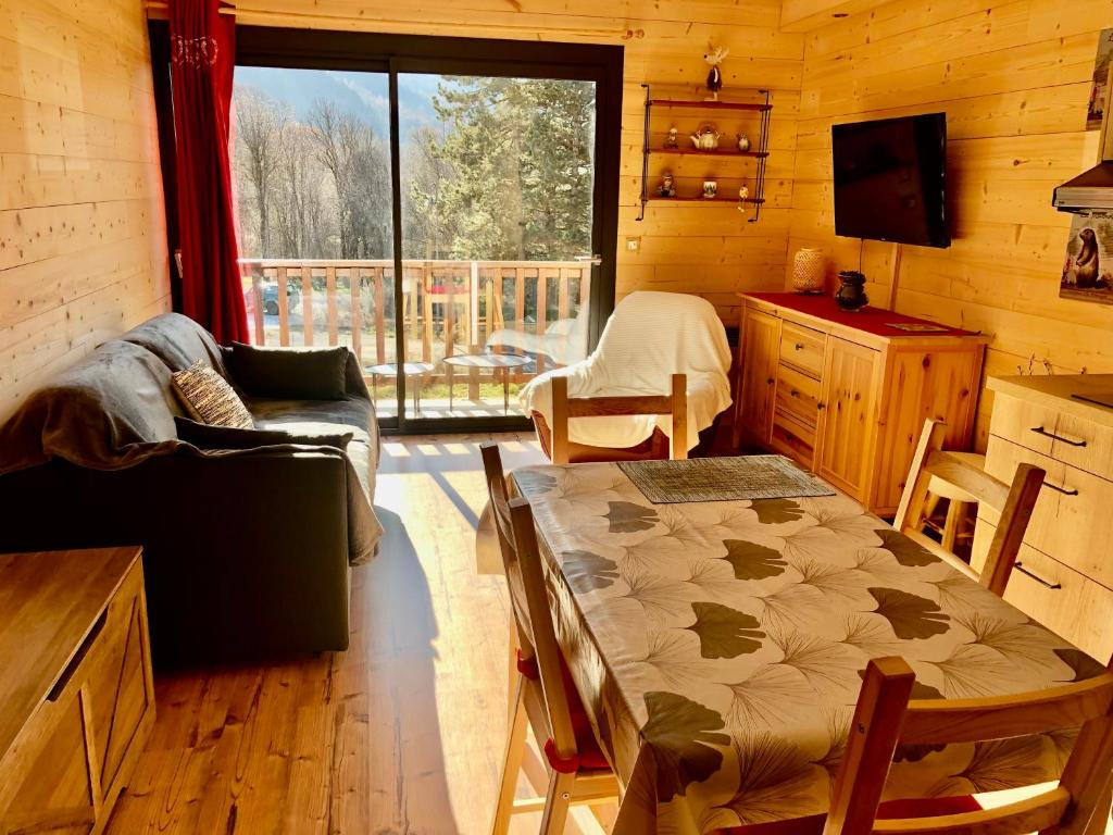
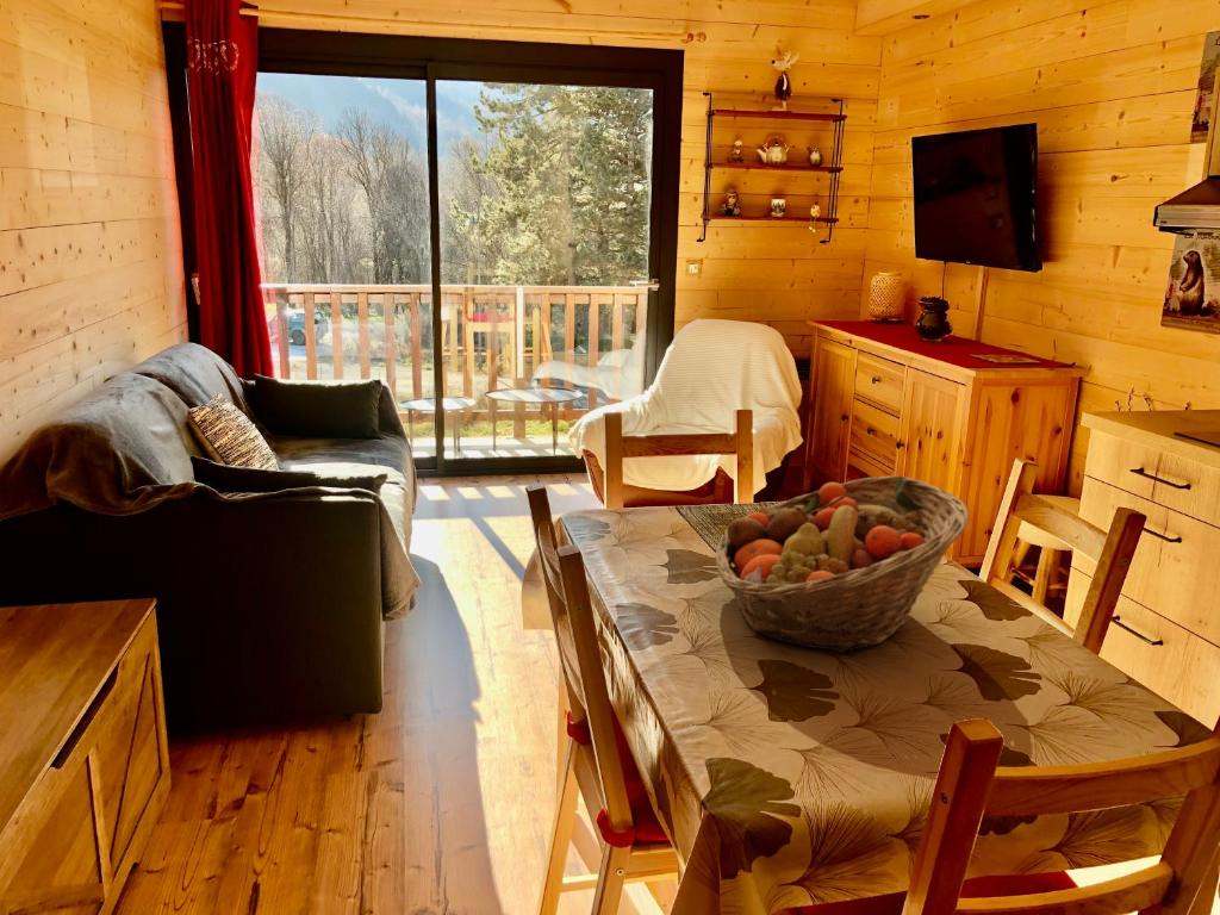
+ fruit basket (834, 552)
